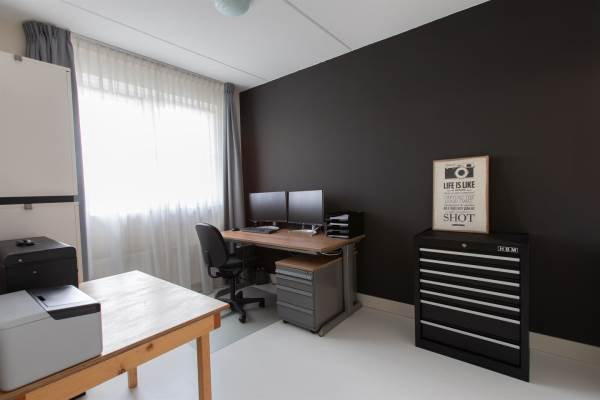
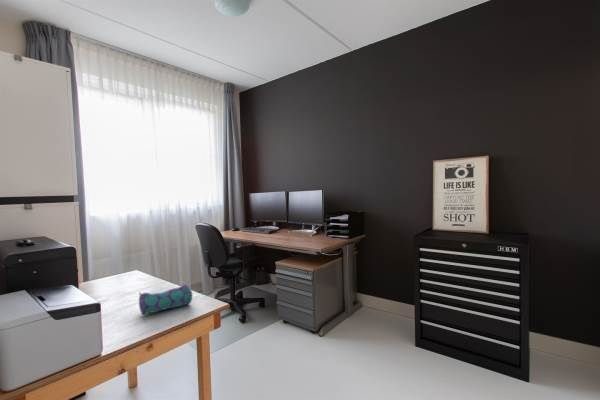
+ pencil case (166, 298)
